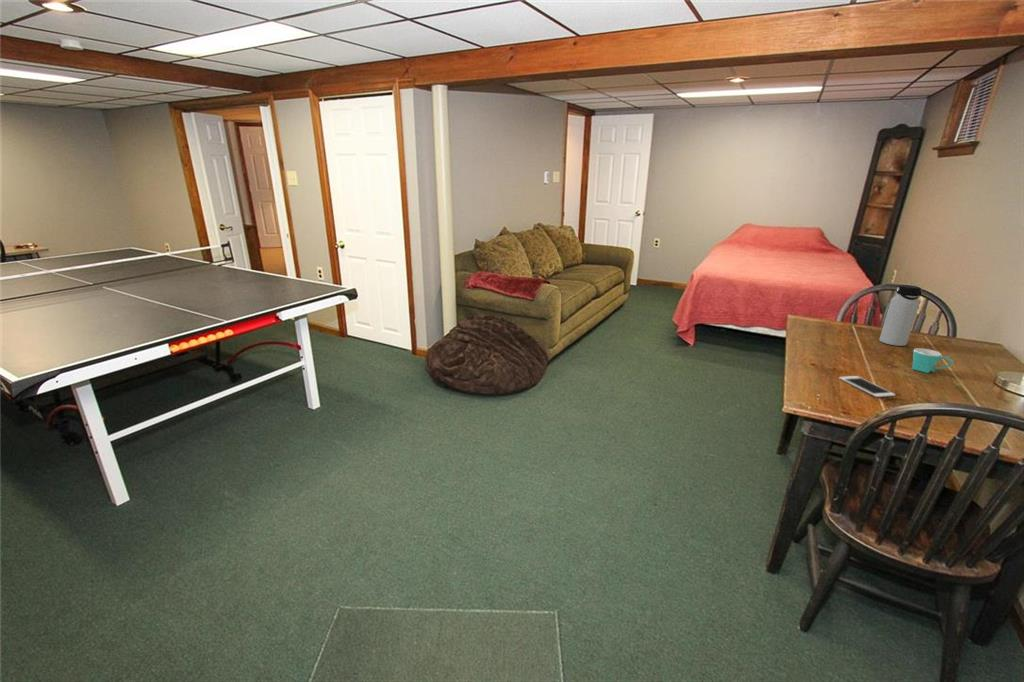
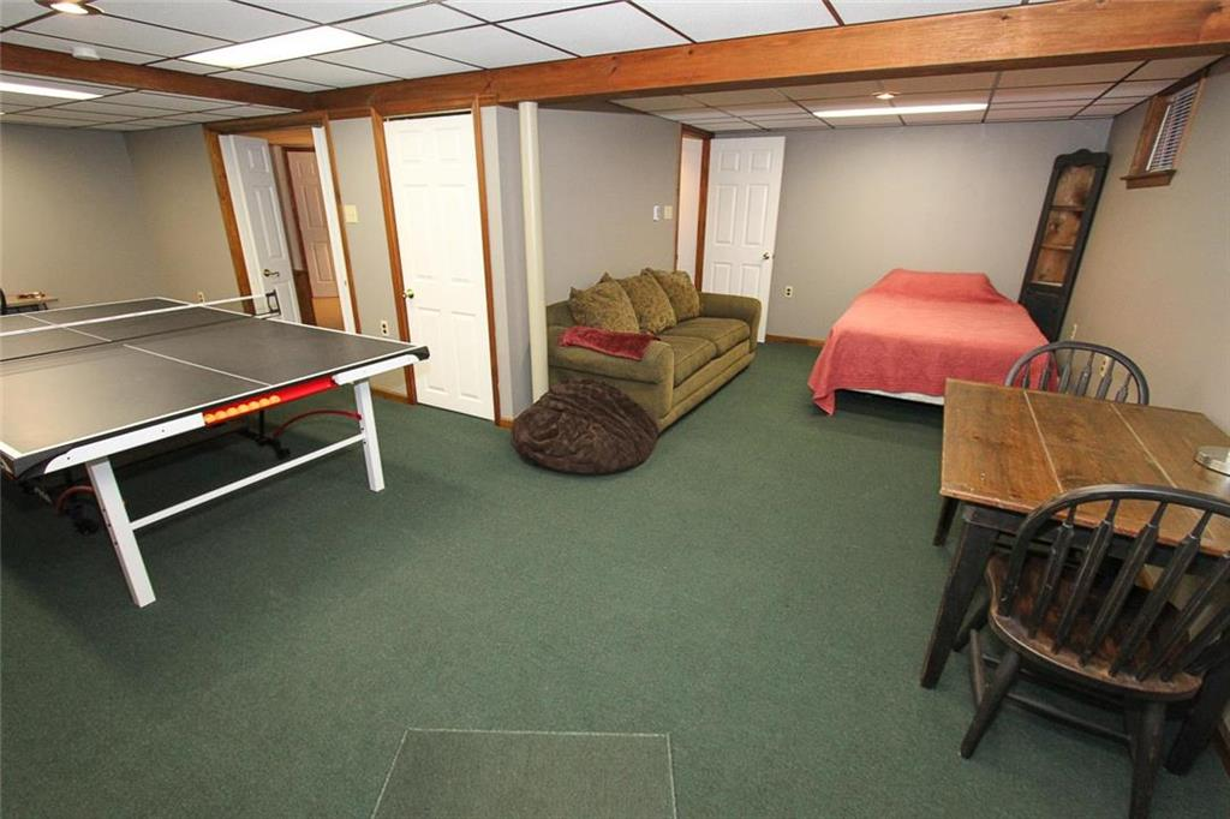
- cell phone (865, 386)
- mug (930, 362)
- water bottle (901, 314)
